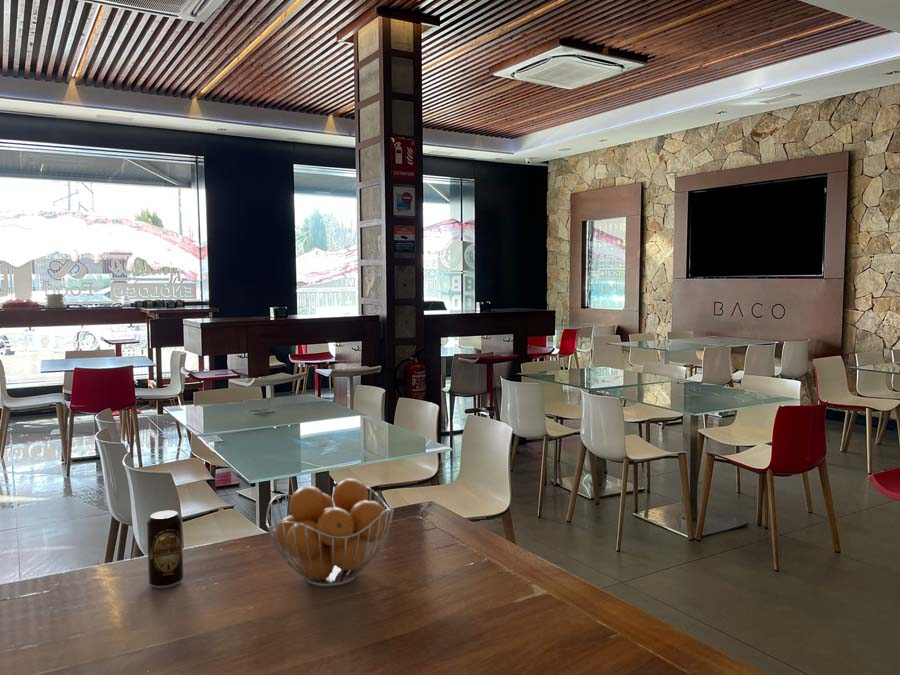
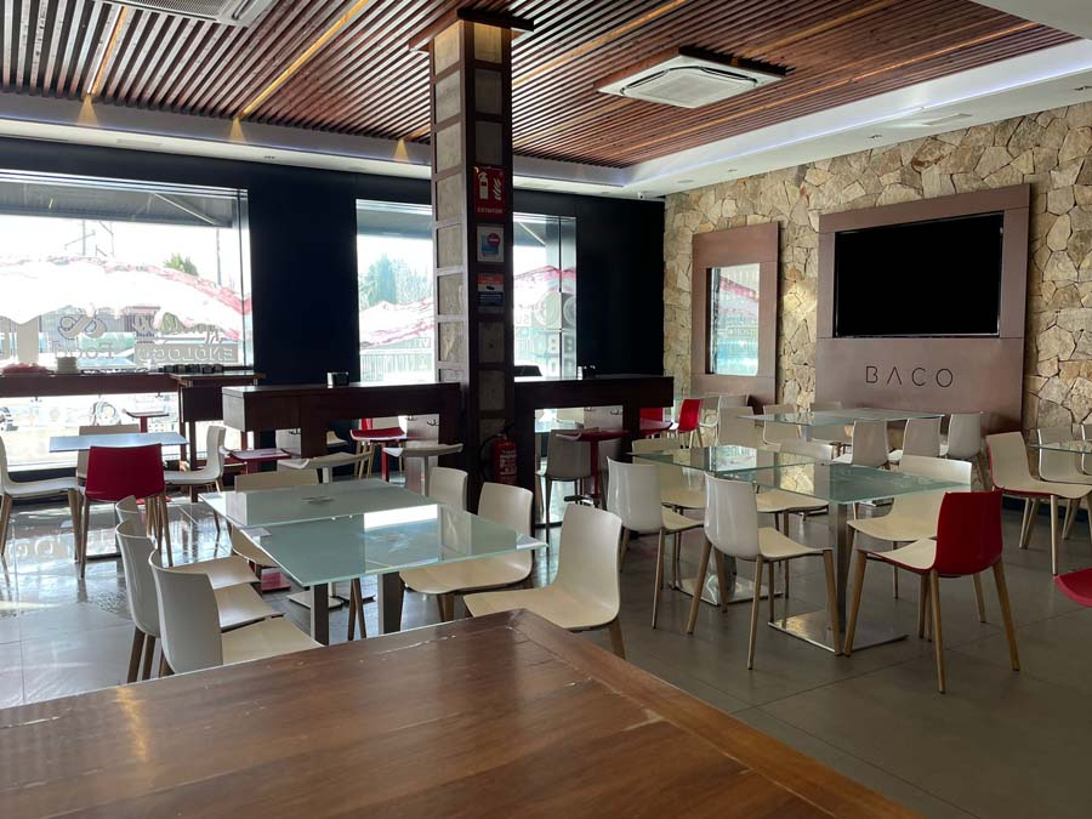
- fruit basket (330, 530)
- beverage can (165, 548)
